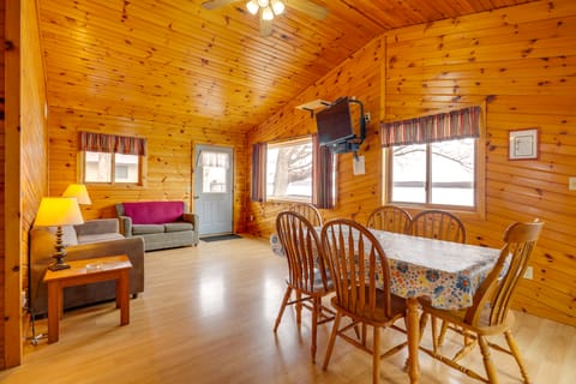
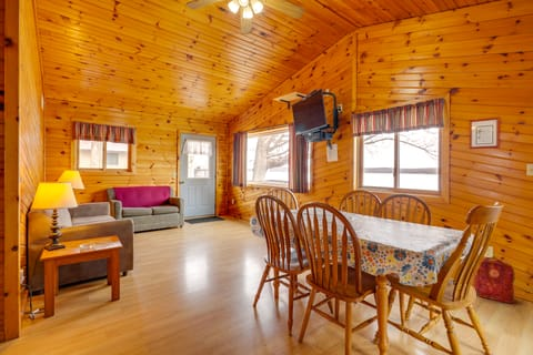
+ backpack (492, 276)
